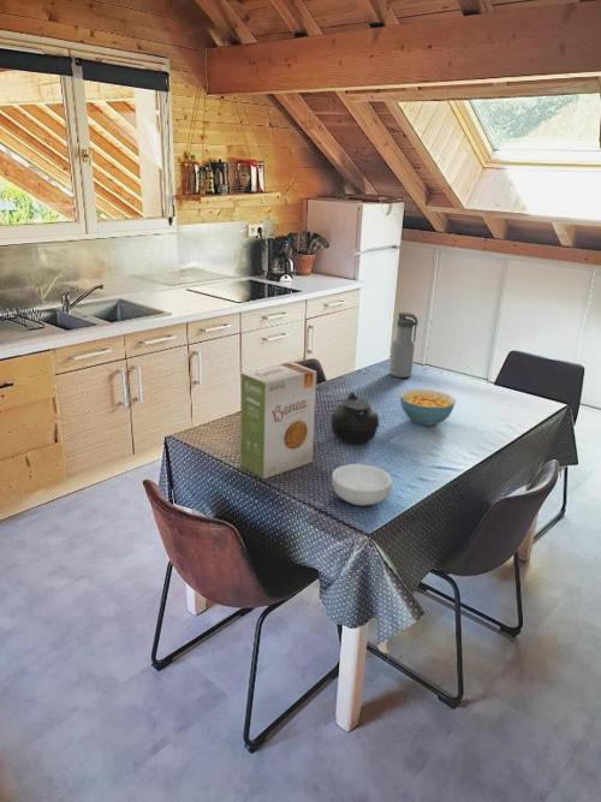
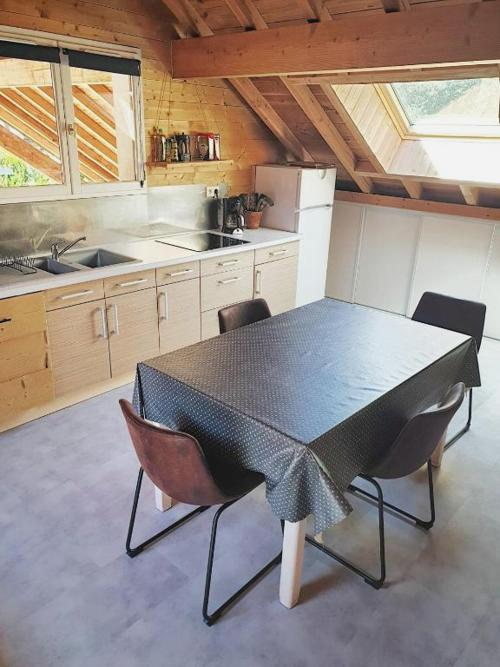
- food box (278, 418)
- cereal bowl (361, 487)
- water bottle (403, 344)
- cereal bowl (426, 410)
- teapot (353, 418)
